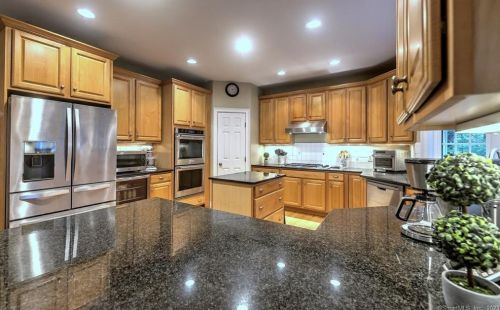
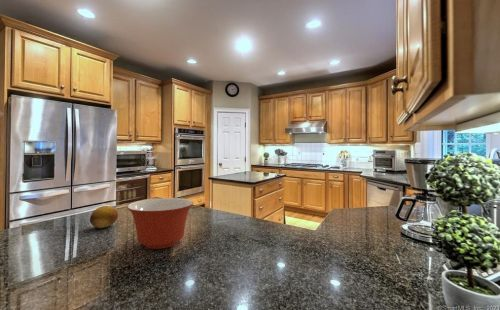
+ mixing bowl (161, 223)
+ fruit (103, 216)
